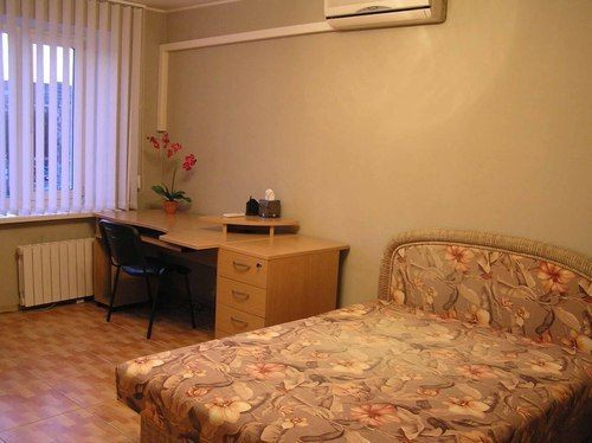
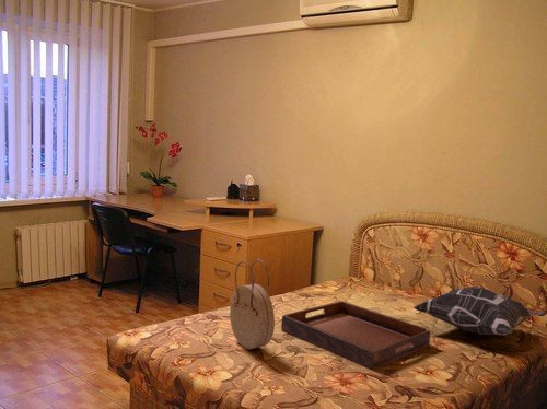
+ decorative pillow (480, 309)
+ handbag (252, 303)
+ serving tray (354, 330)
